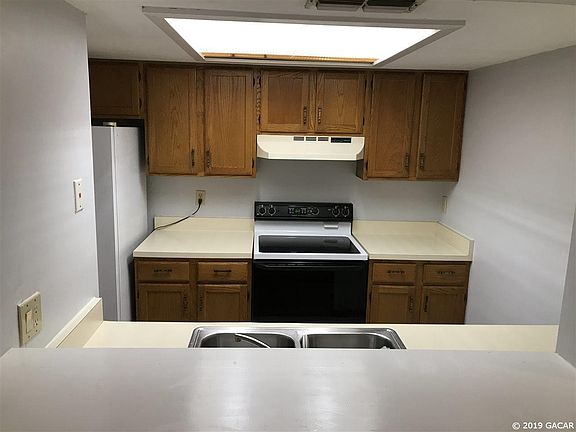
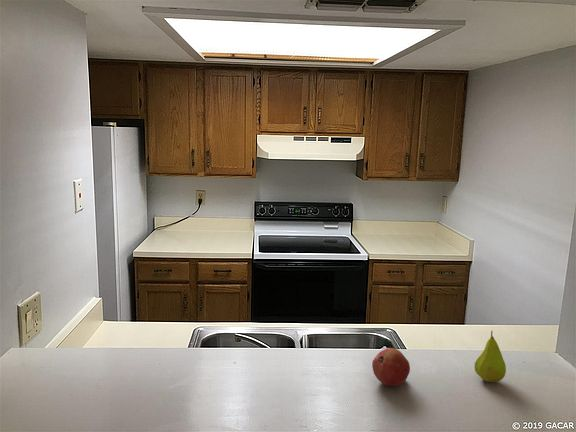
+ fruit (391, 366)
+ fruit (491, 355)
